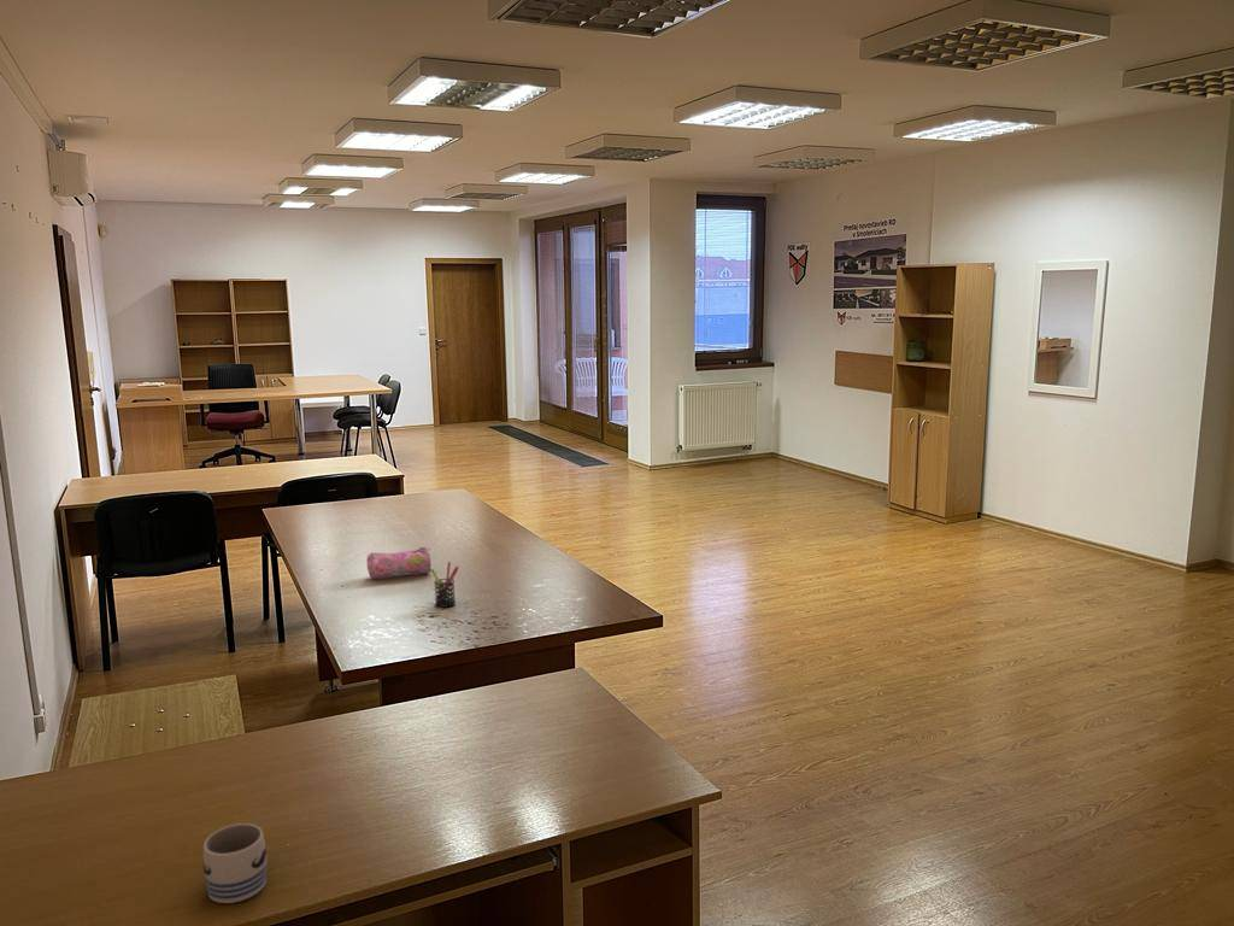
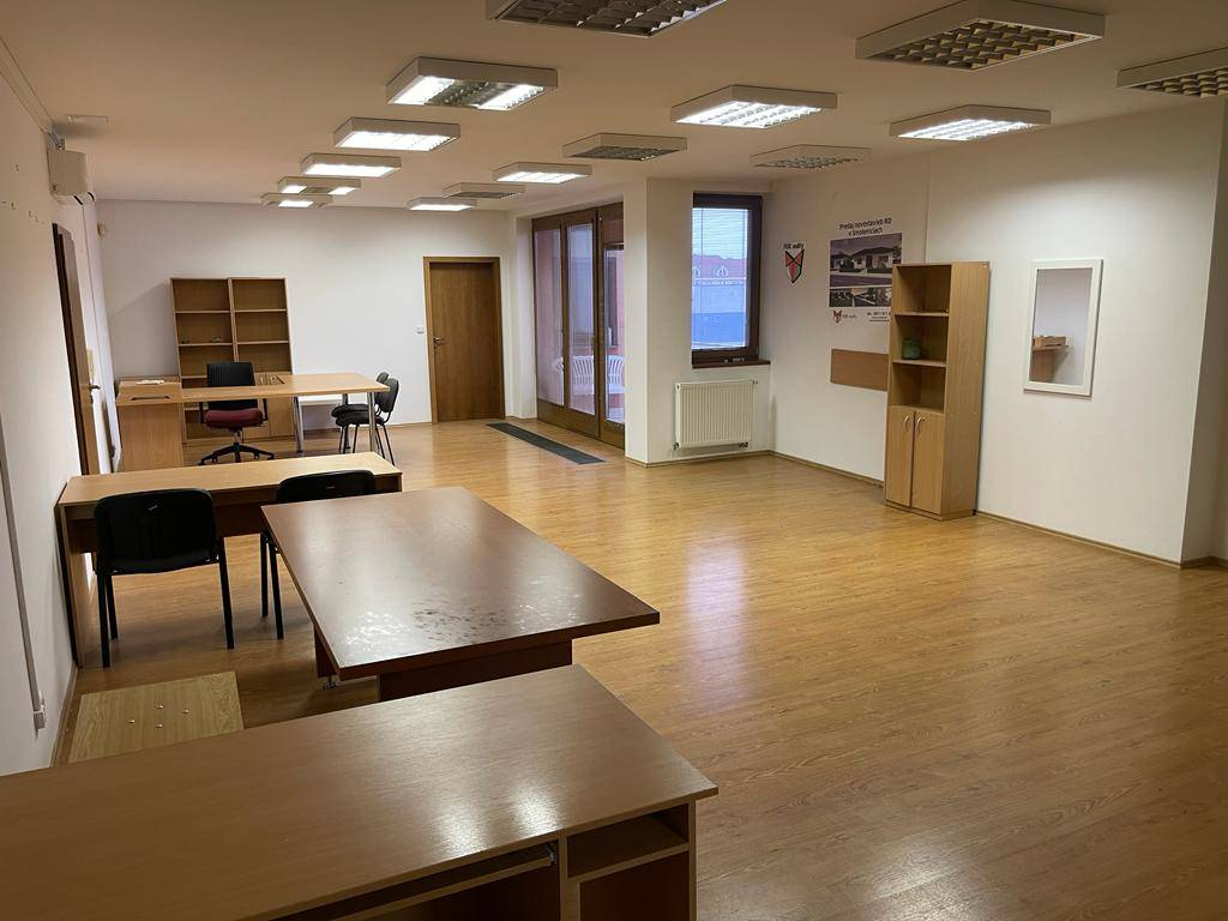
- mug (236, 856)
- pen holder (442, 584)
- pencil case (399, 562)
